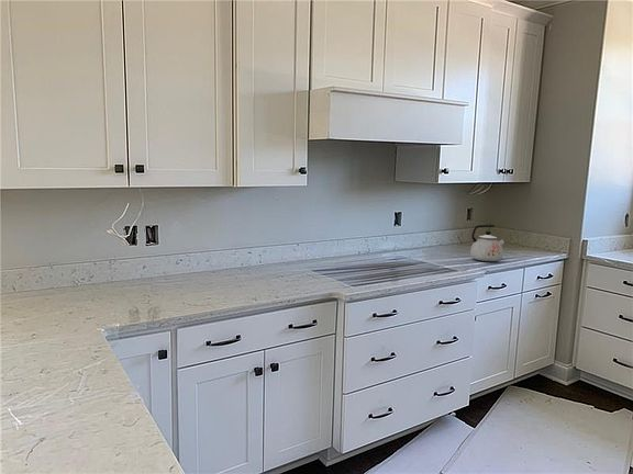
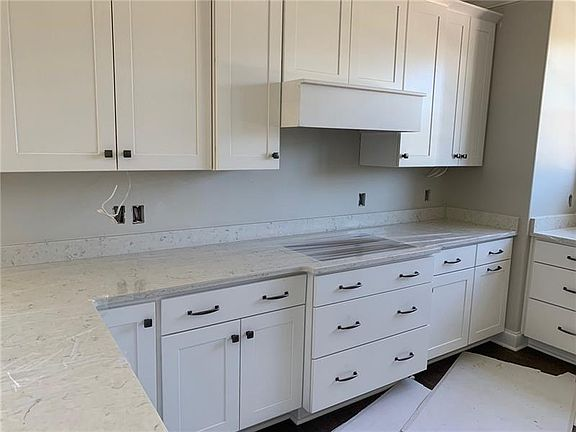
- kettle (487, 242)
